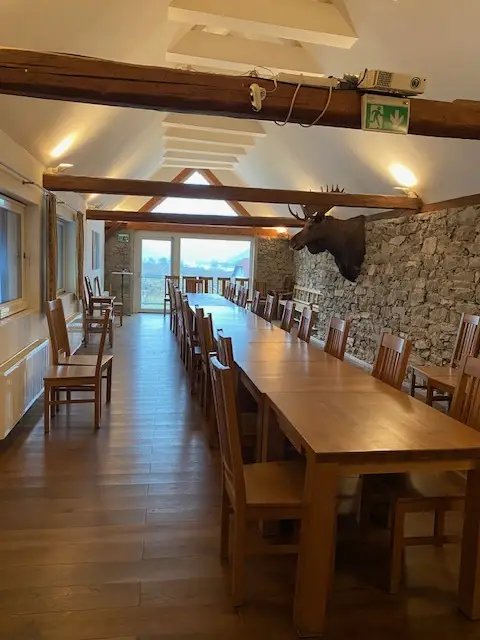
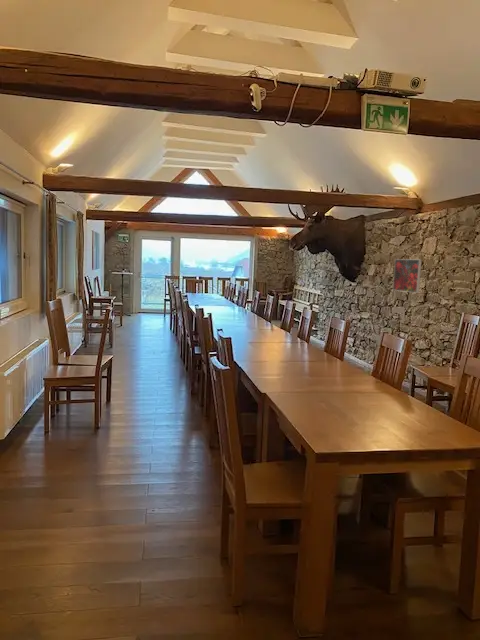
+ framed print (406, 275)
